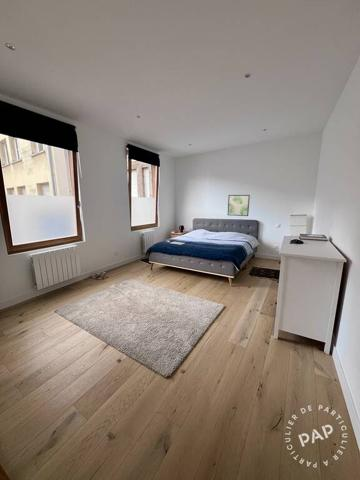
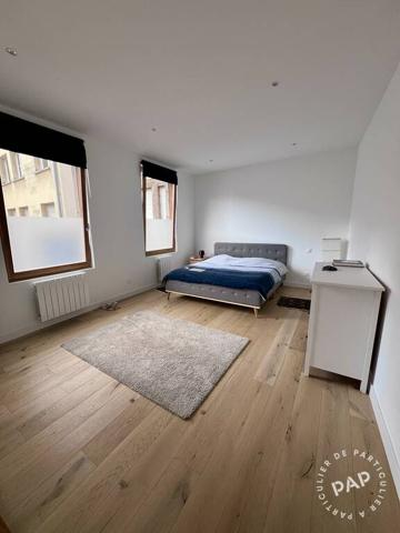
- wall art (238, 205)
